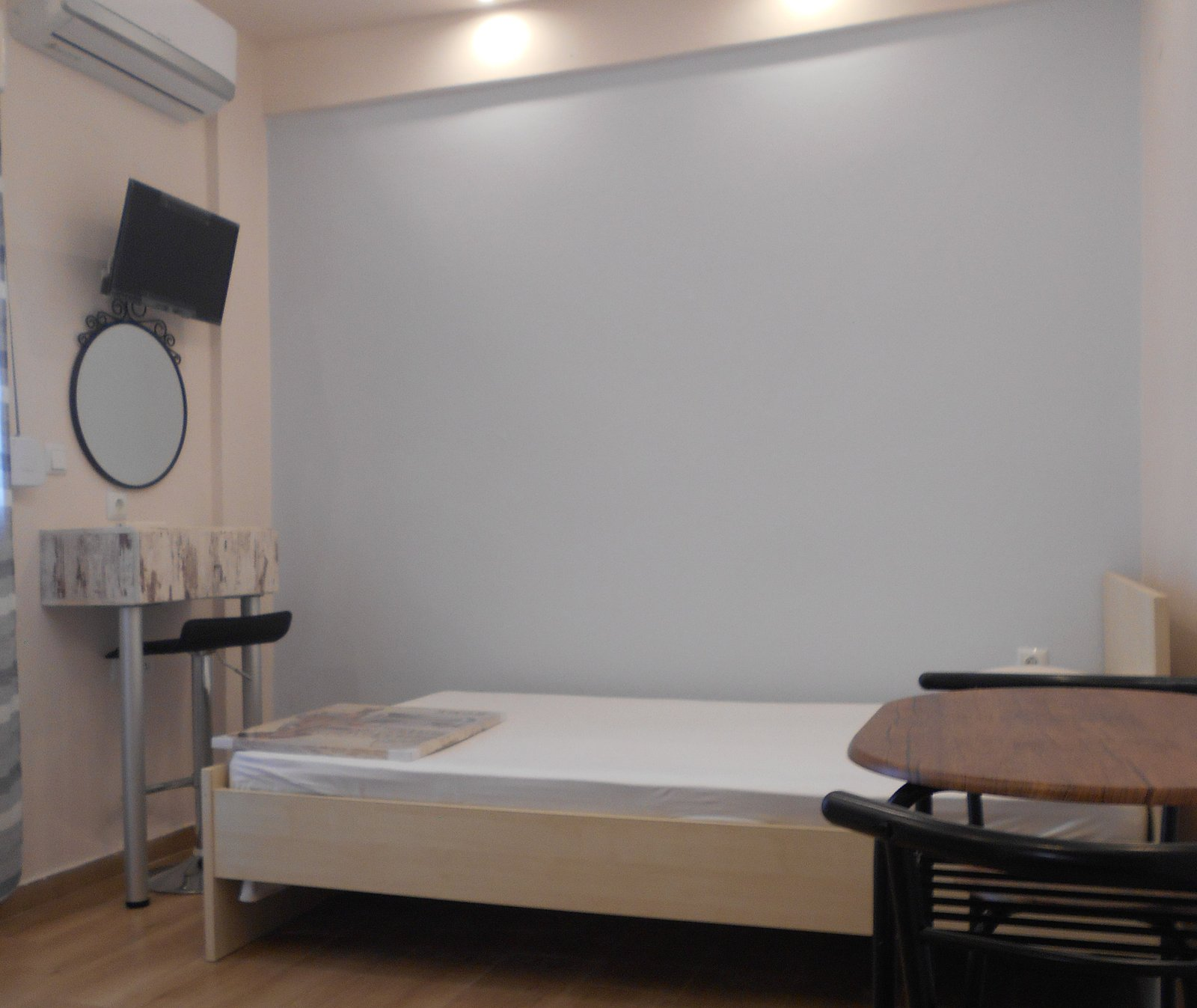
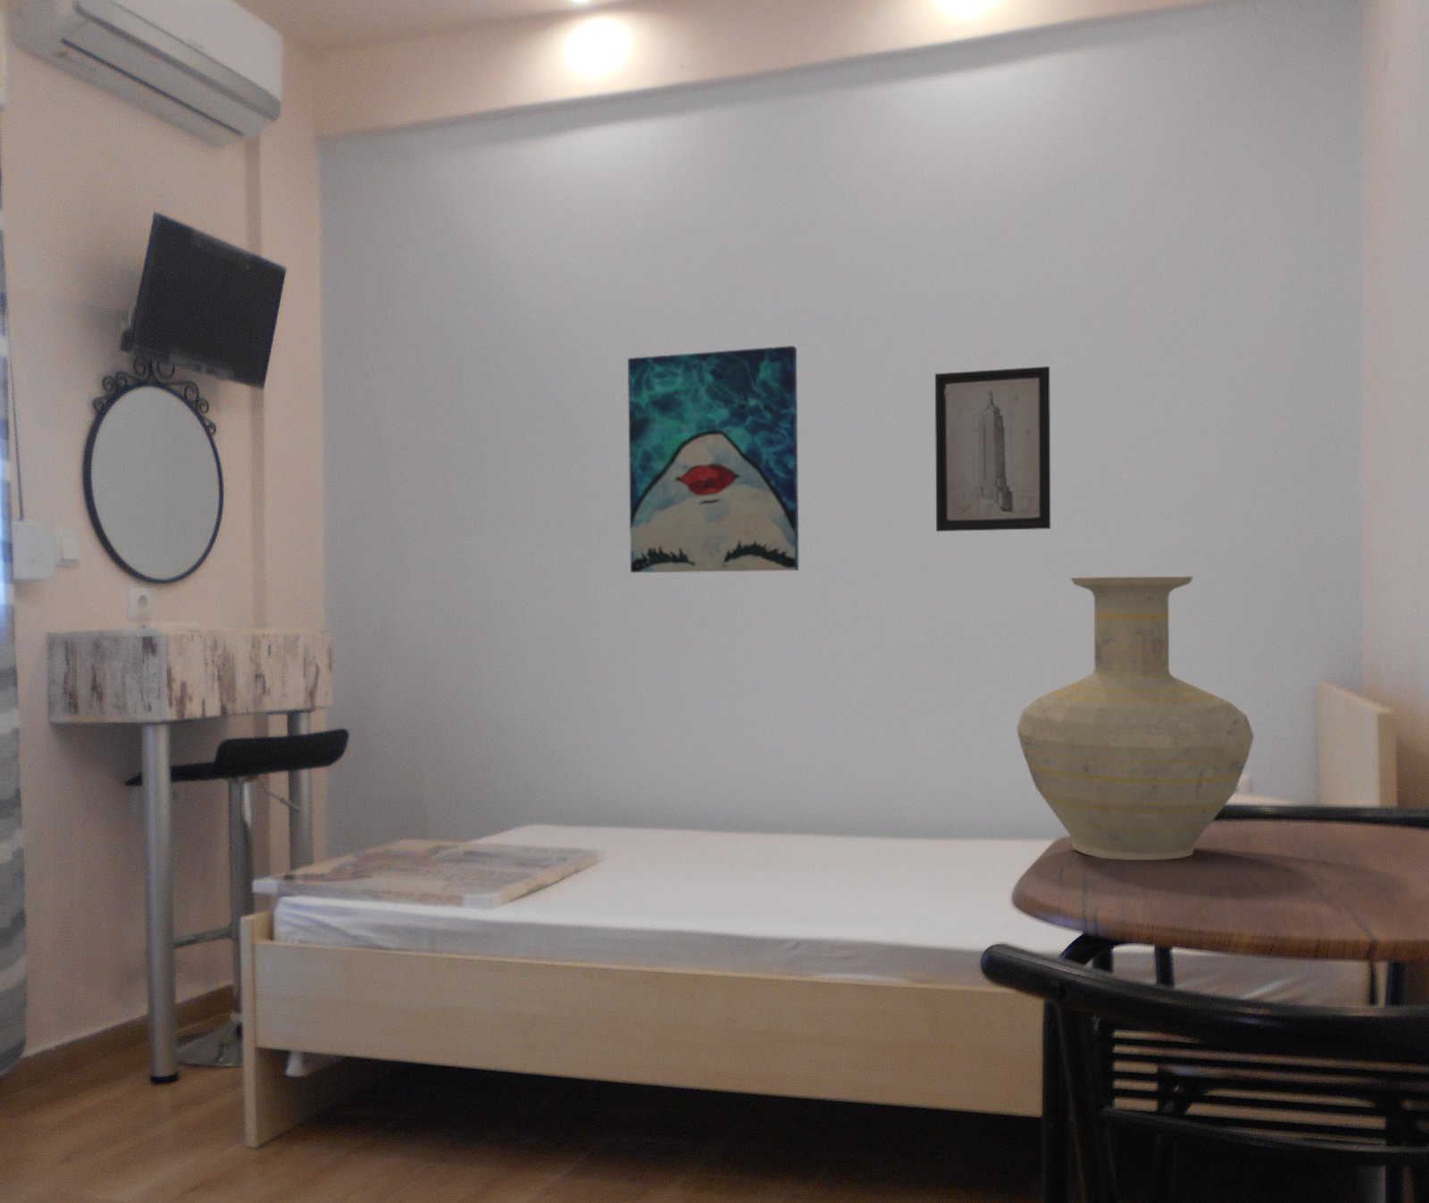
+ wall art (712, 462)
+ vase (1131, 712)
+ wall art (991, 450)
